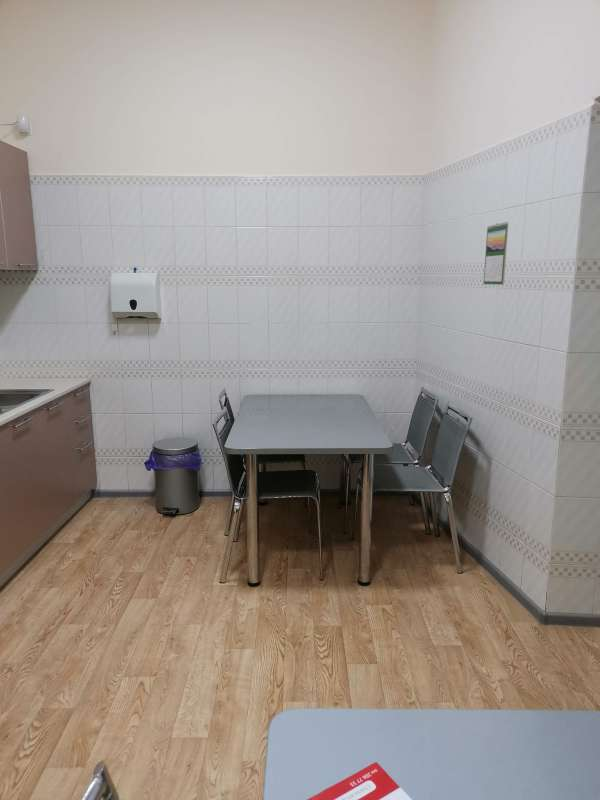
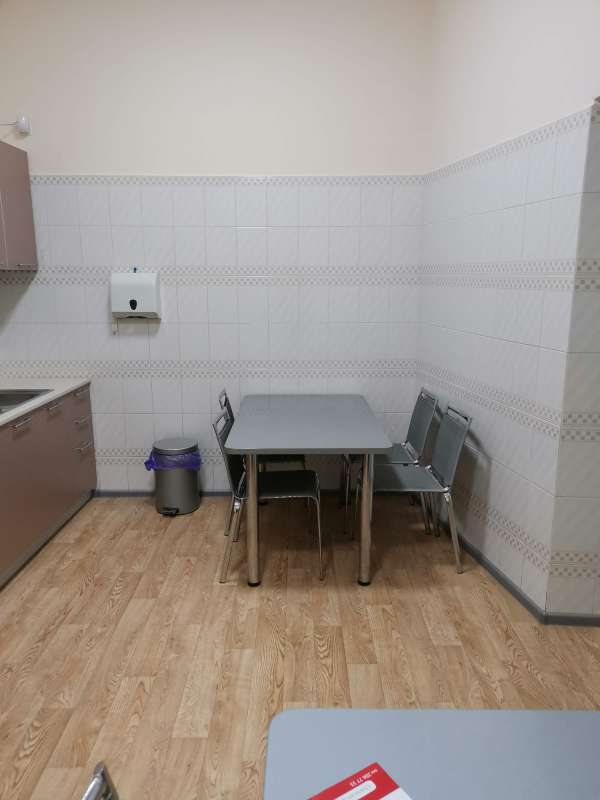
- calendar (495, 254)
